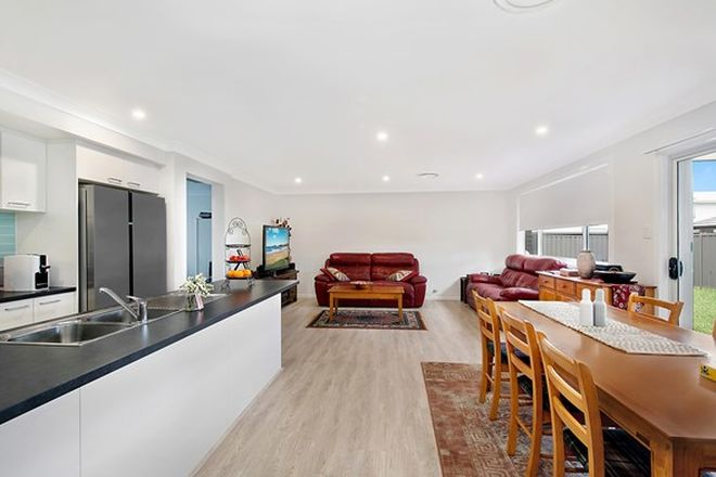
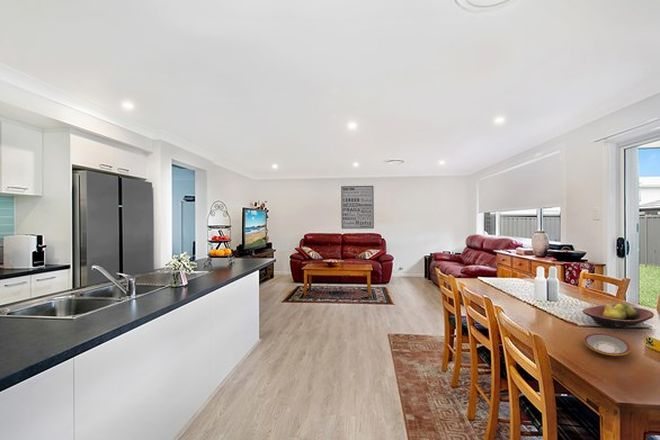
+ plate (606, 345)
+ wall art (357, 207)
+ fruit bowl (617, 312)
